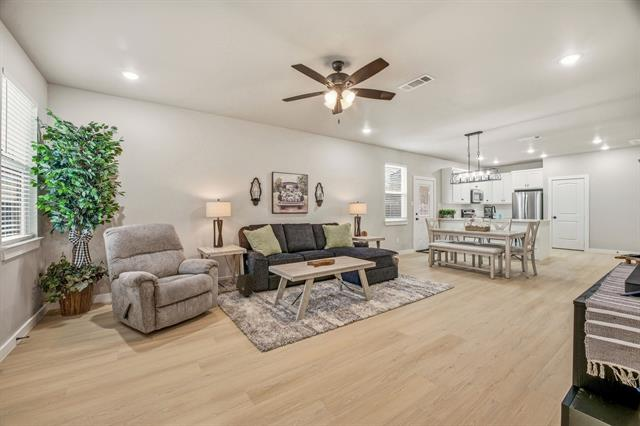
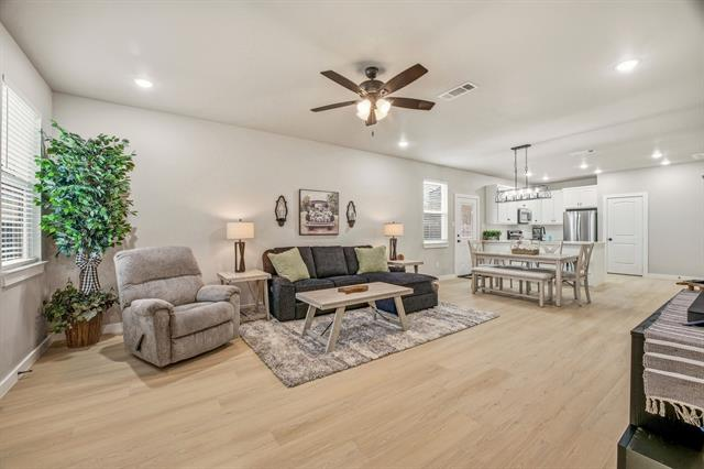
- rock (245, 283)
